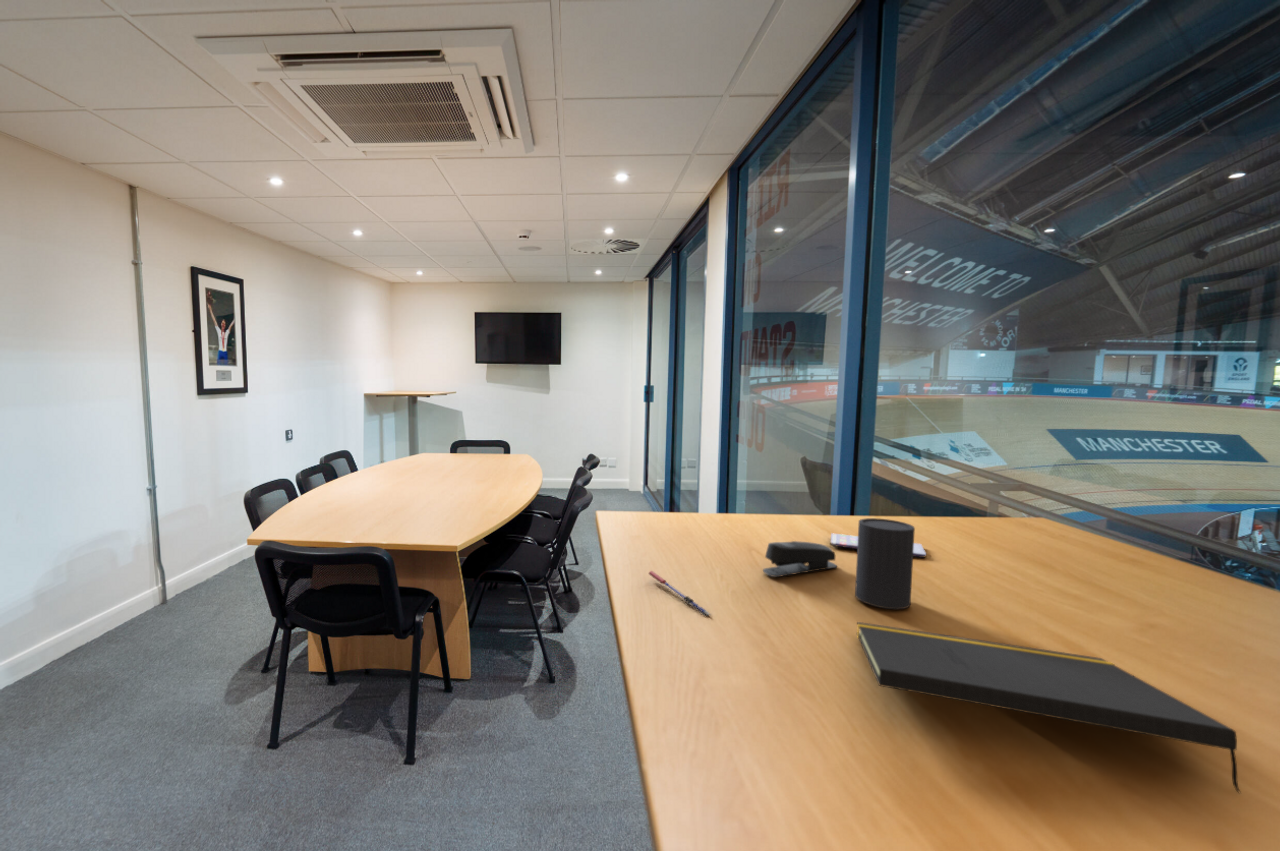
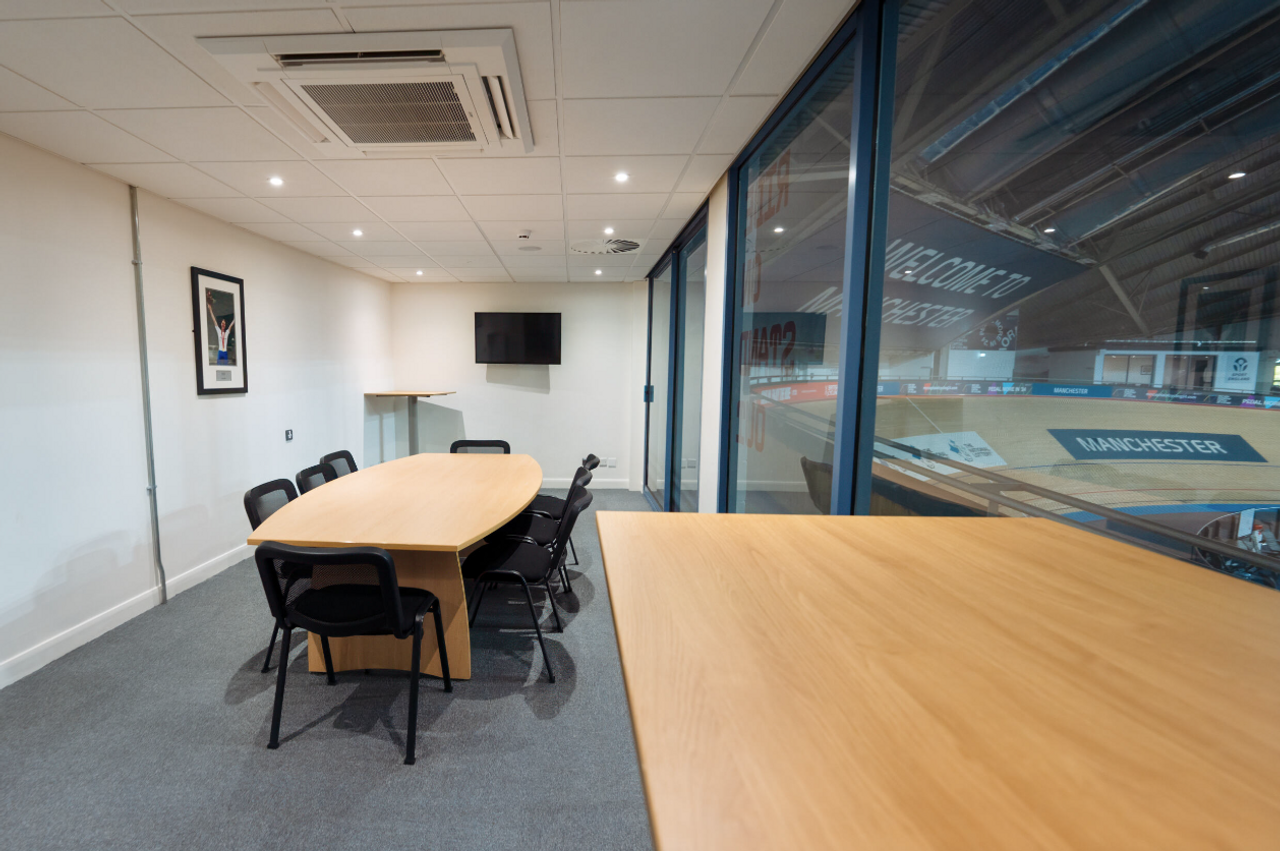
- smartphone (857, 544)
- notepad (1000, 670)
- pen (677, 591)
- stapler (801, 554)
- cup (884, 561)
